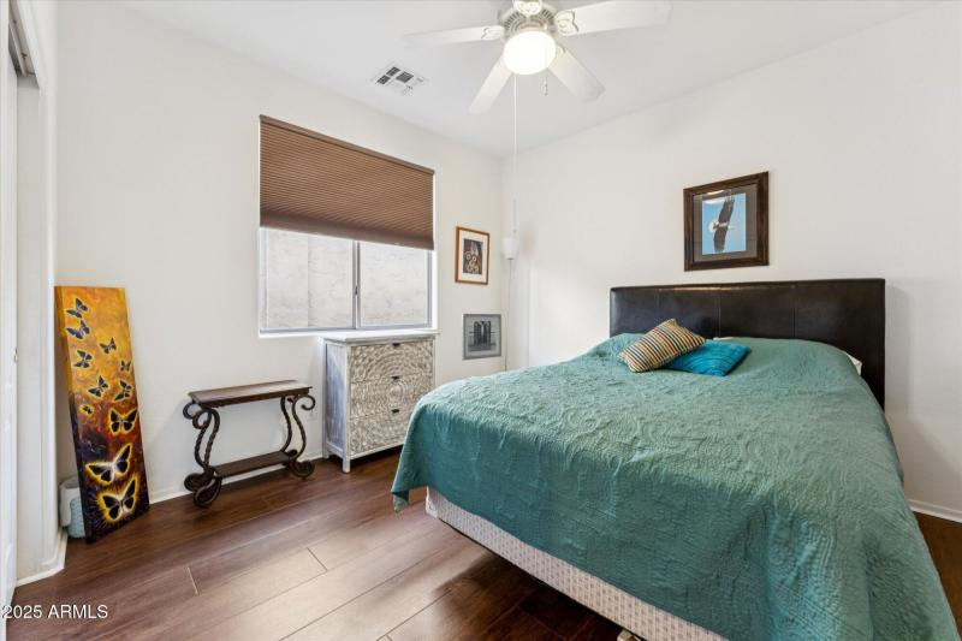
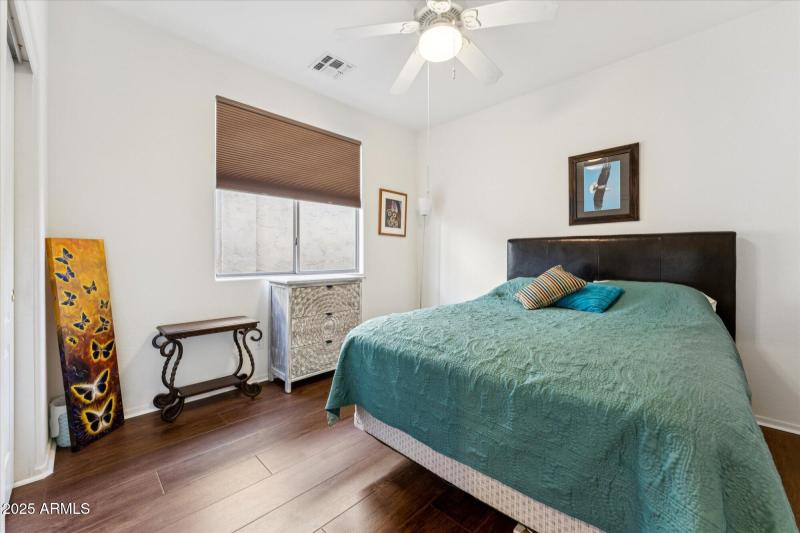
- wall art (482, 336)
